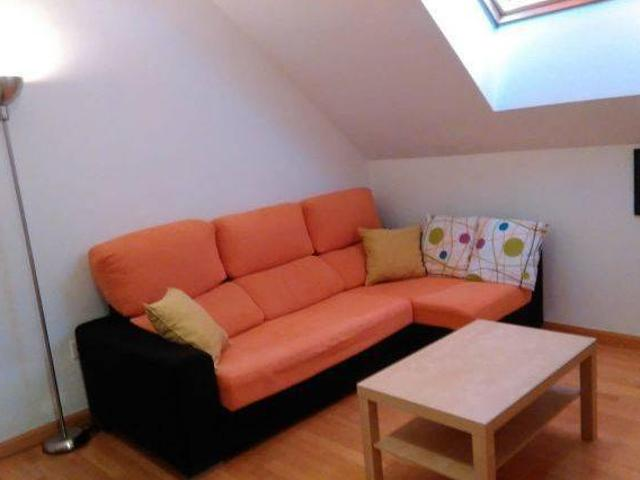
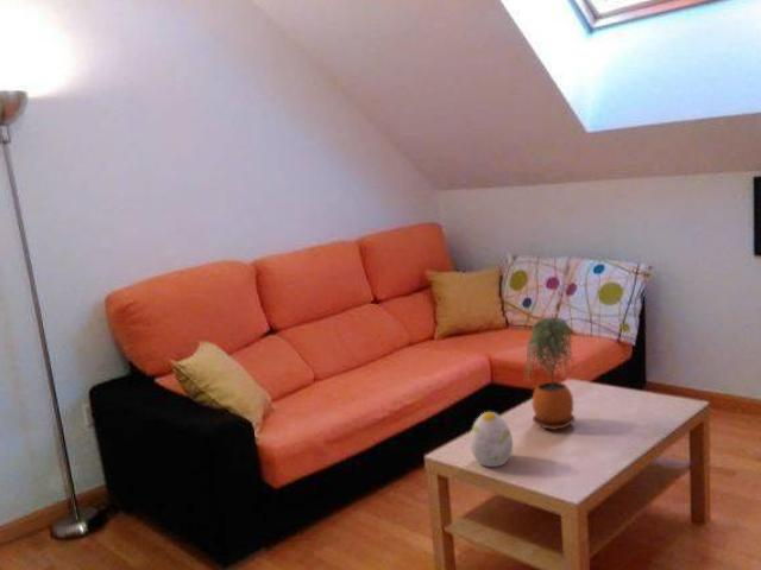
+ decorative egg (490, 437)
+ potted plant (548, 372)
